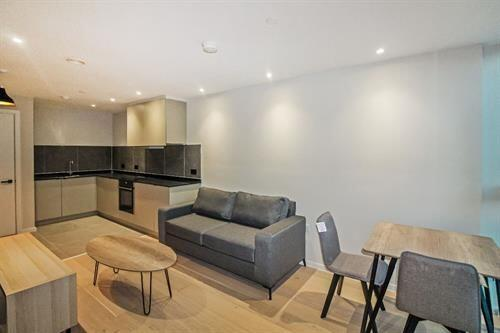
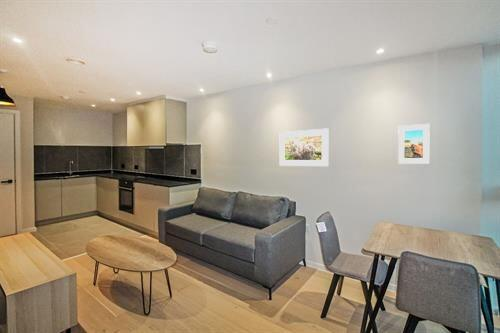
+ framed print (413, 144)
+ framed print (302, 148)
